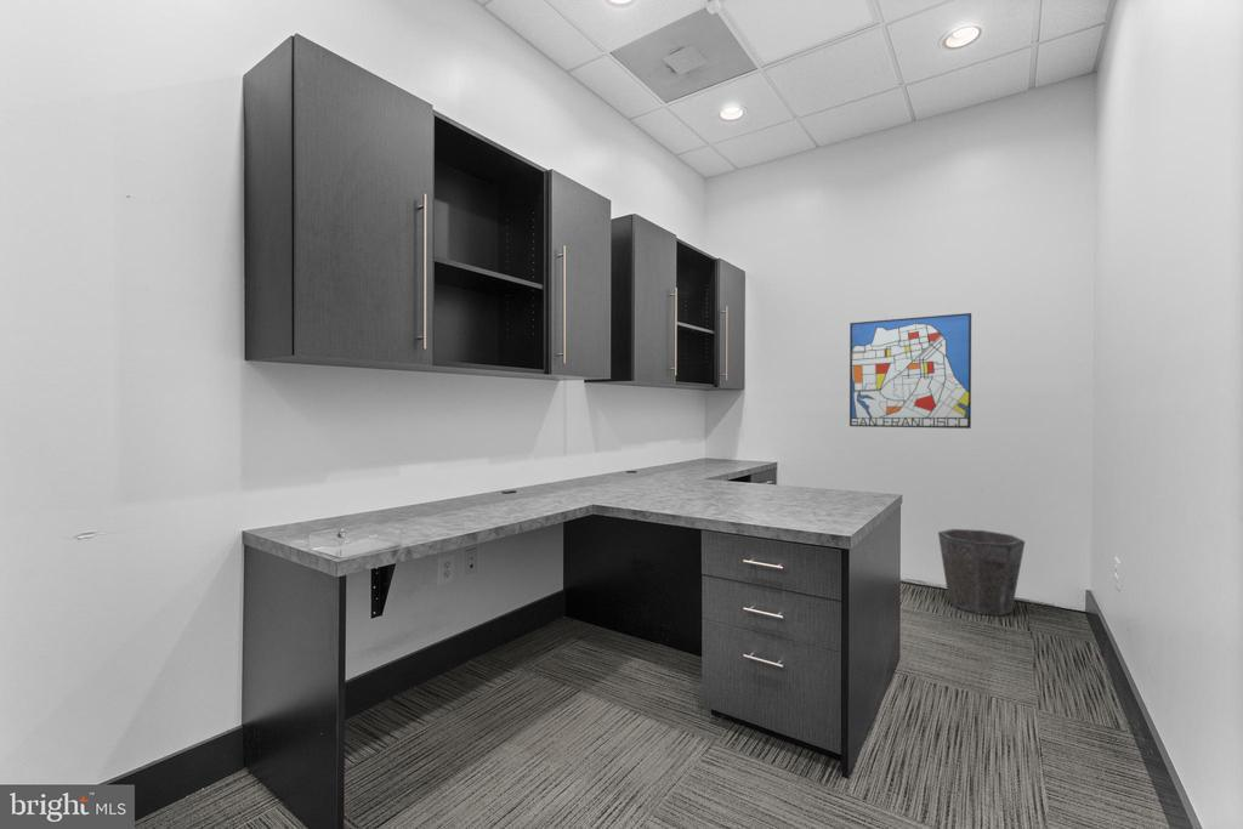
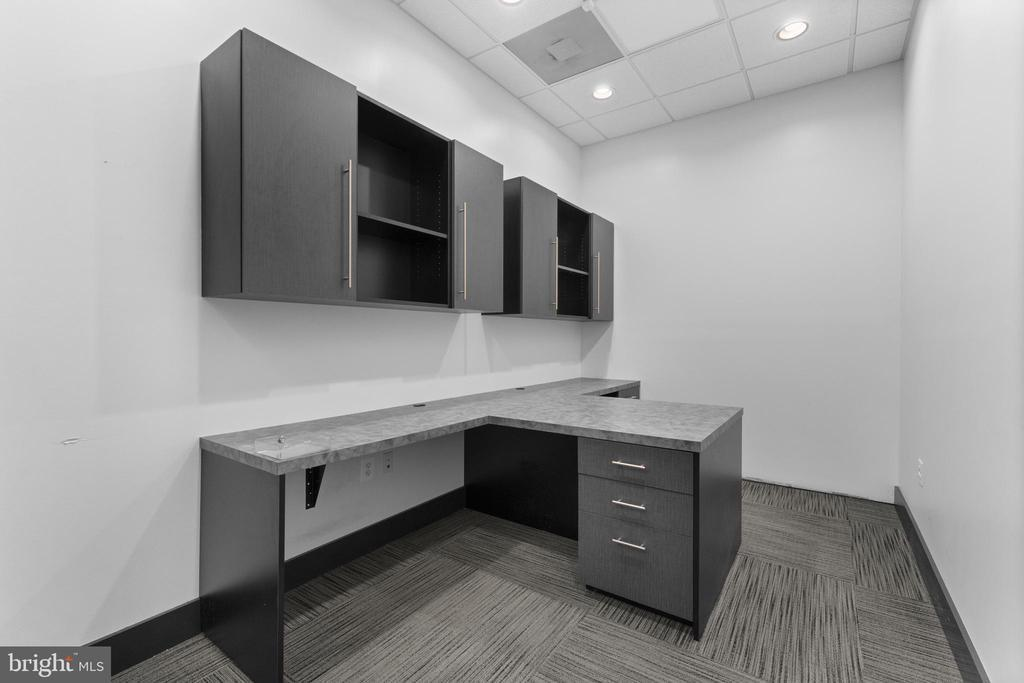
- waste bin (980, 570)
- wall art (907, 373)
